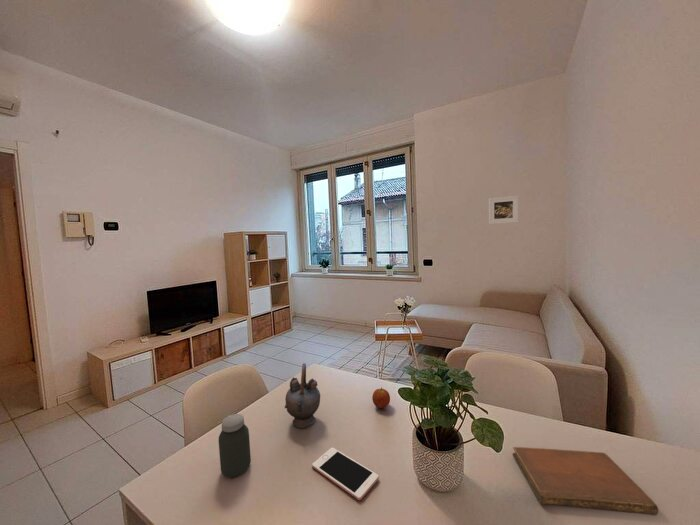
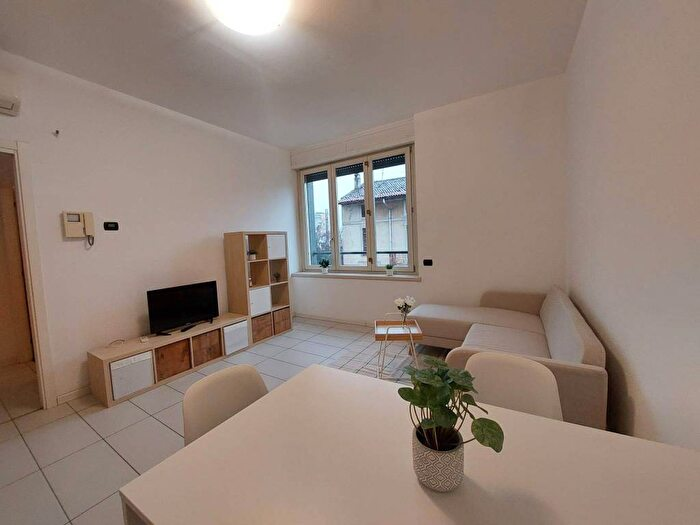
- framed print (503, 210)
- cell phone (344, 471)
- jar (234, 444)
- fruit (381, 397)
- teapot (301, 395)
- notebook (575, 476)
